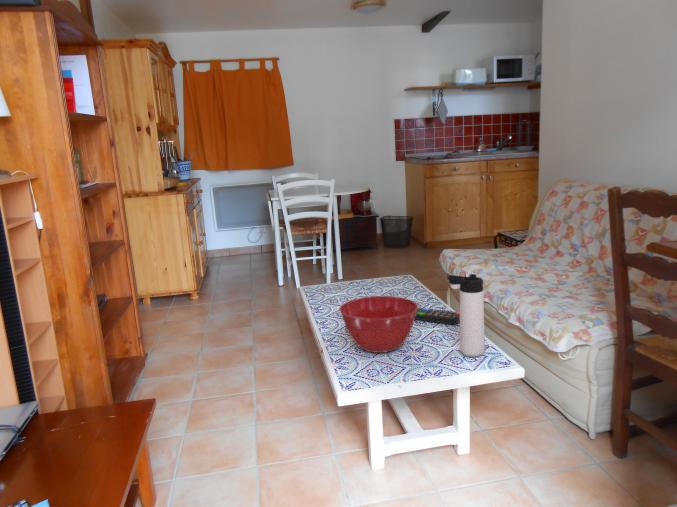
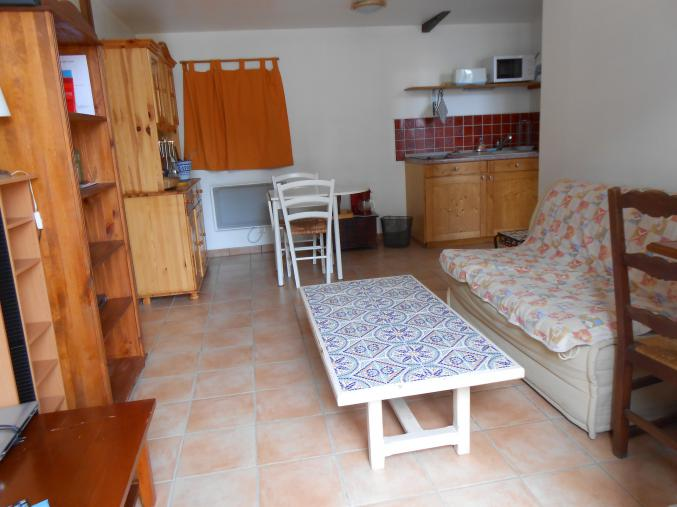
- mixing bowl (379, 326)
- thermos bottle (465, 314)
- remote control (434, 315)
